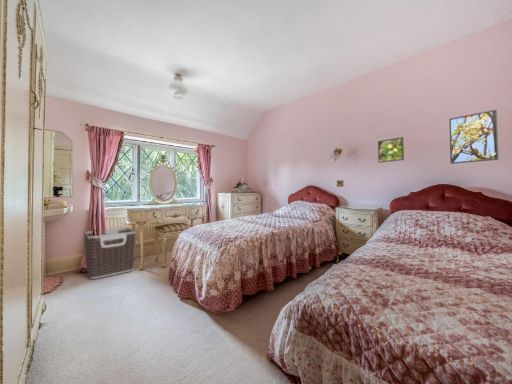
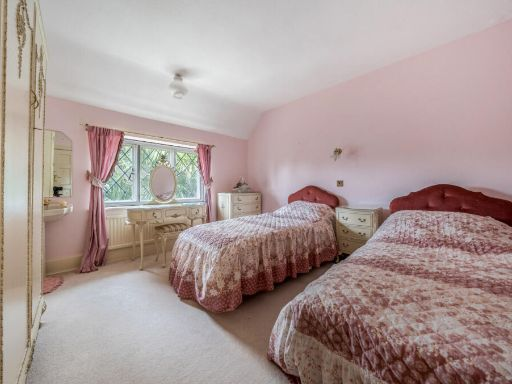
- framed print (472, 138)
- clothes hamper (110, 250)
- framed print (390, 150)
